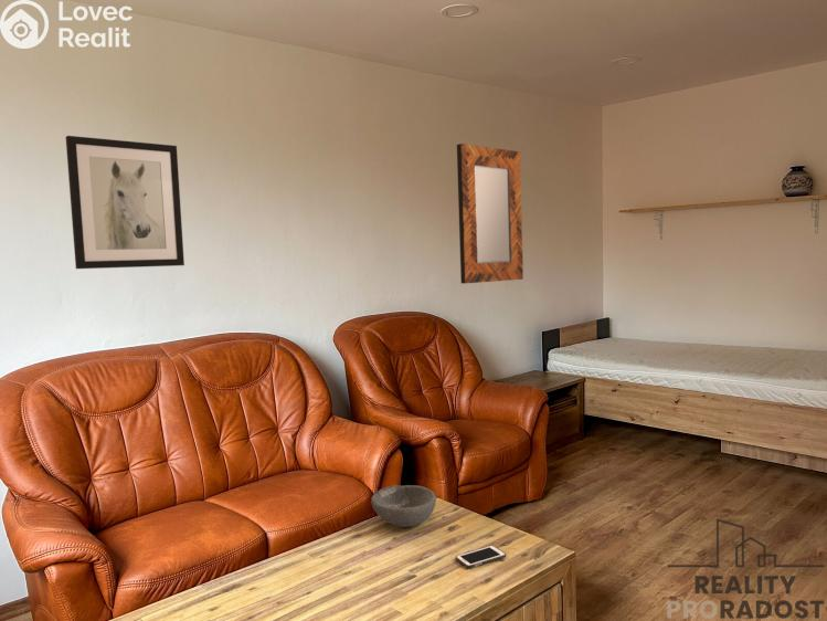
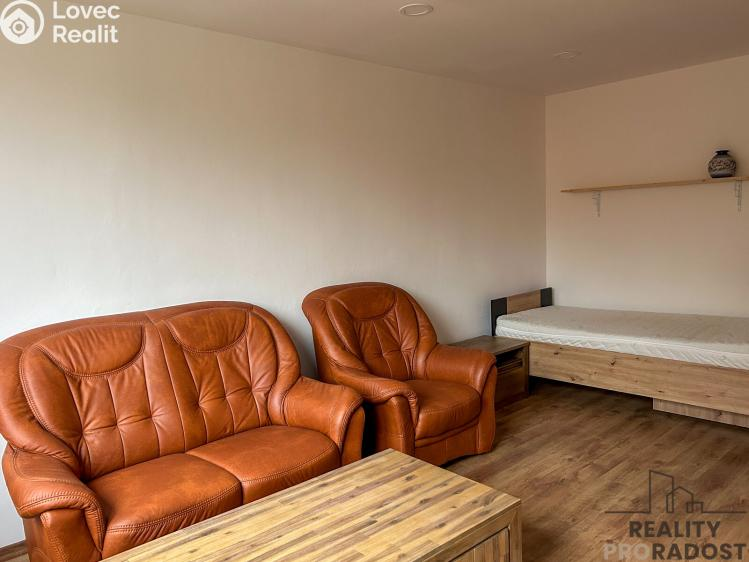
- home mirror (491, 214)
- cell phone (480, 556)
- bowl (403, 508)
- wall art (128, 204)
